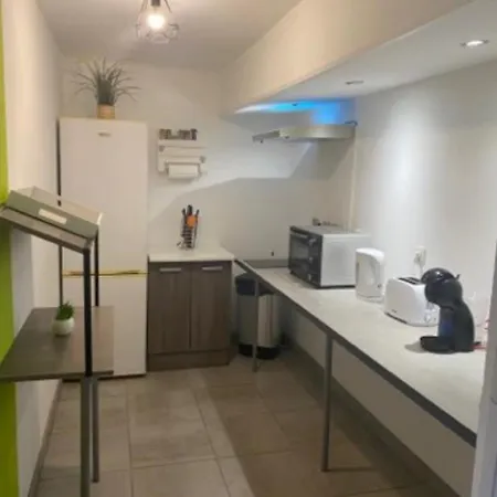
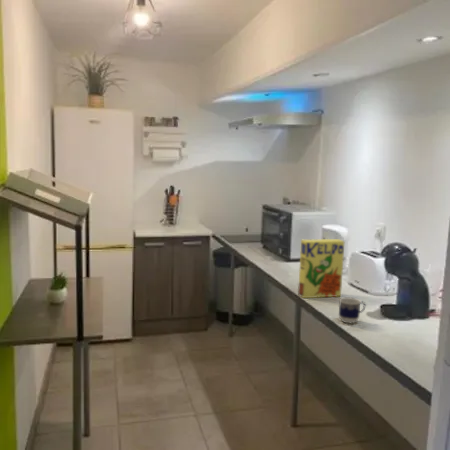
+ cereal box (321, 268)
+ cup (352, 310)
